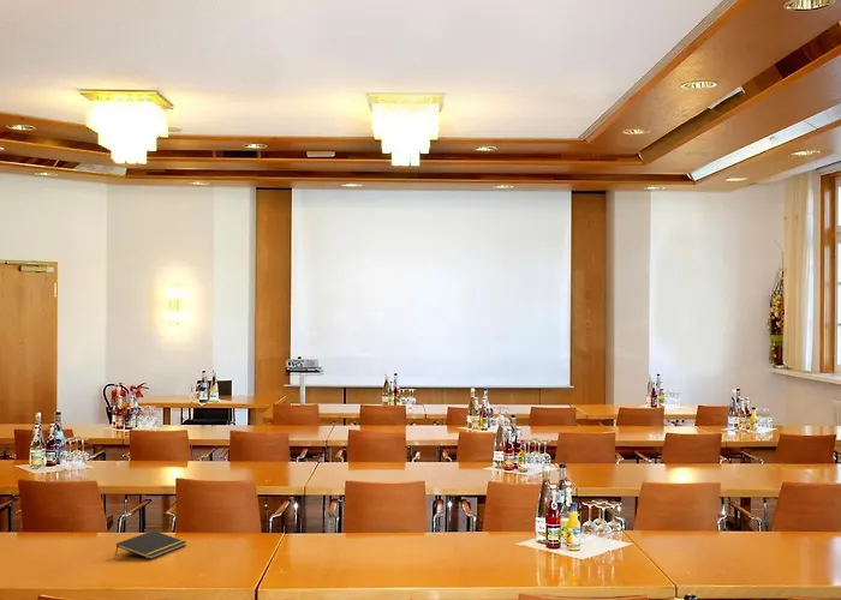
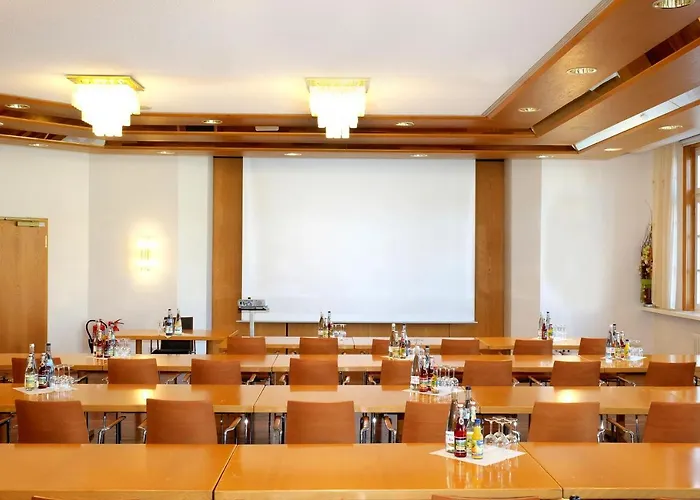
- notepad (151, 544)
